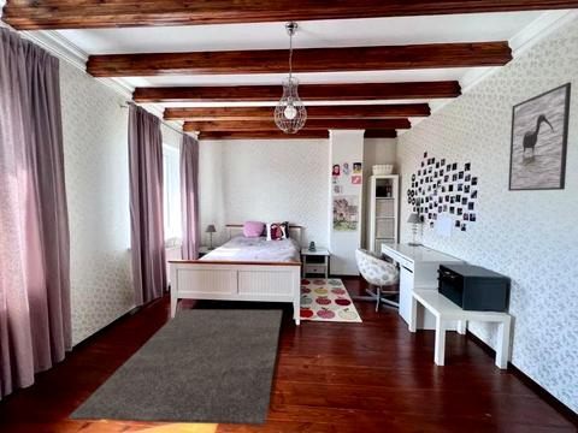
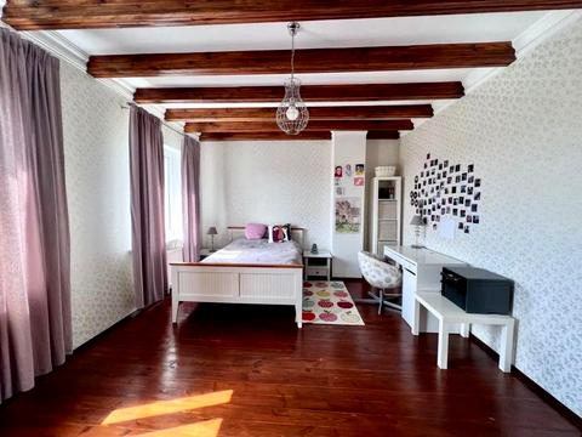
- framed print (535, 143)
- rug (208, 348)
